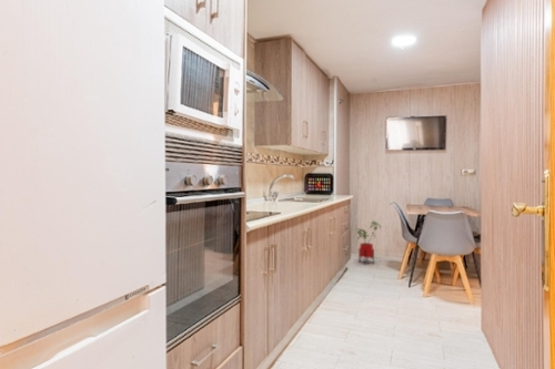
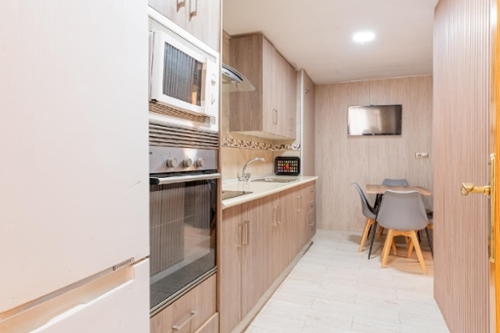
- house plant (369, 242)
